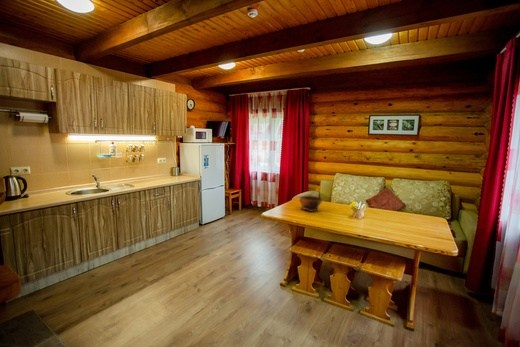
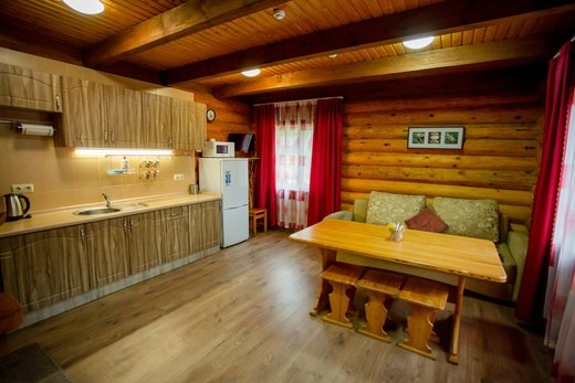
- bowl (310, 203)
